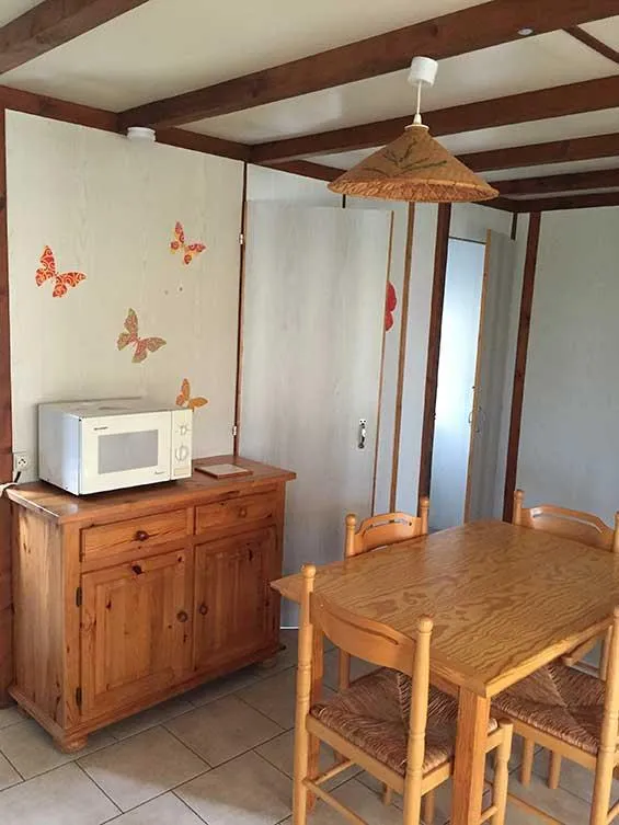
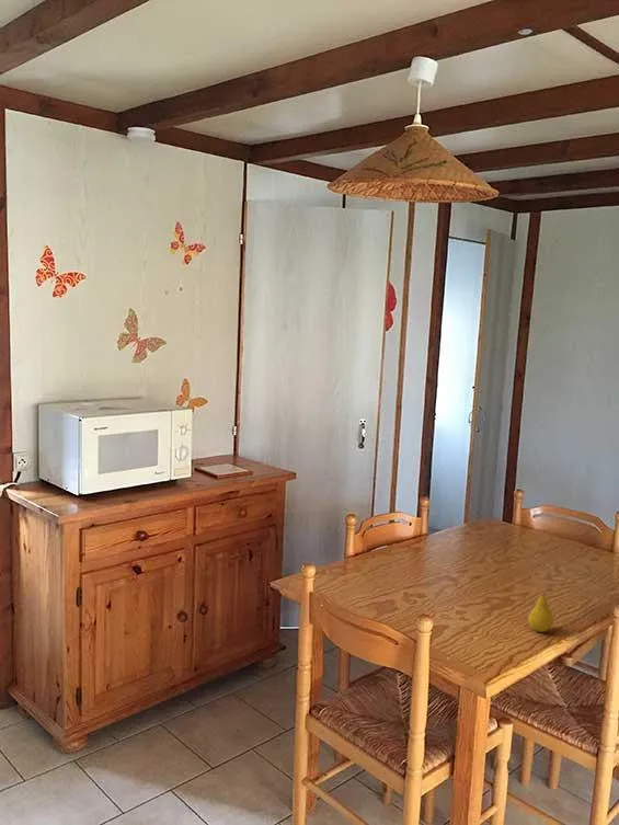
+ fruit (541, 608)
